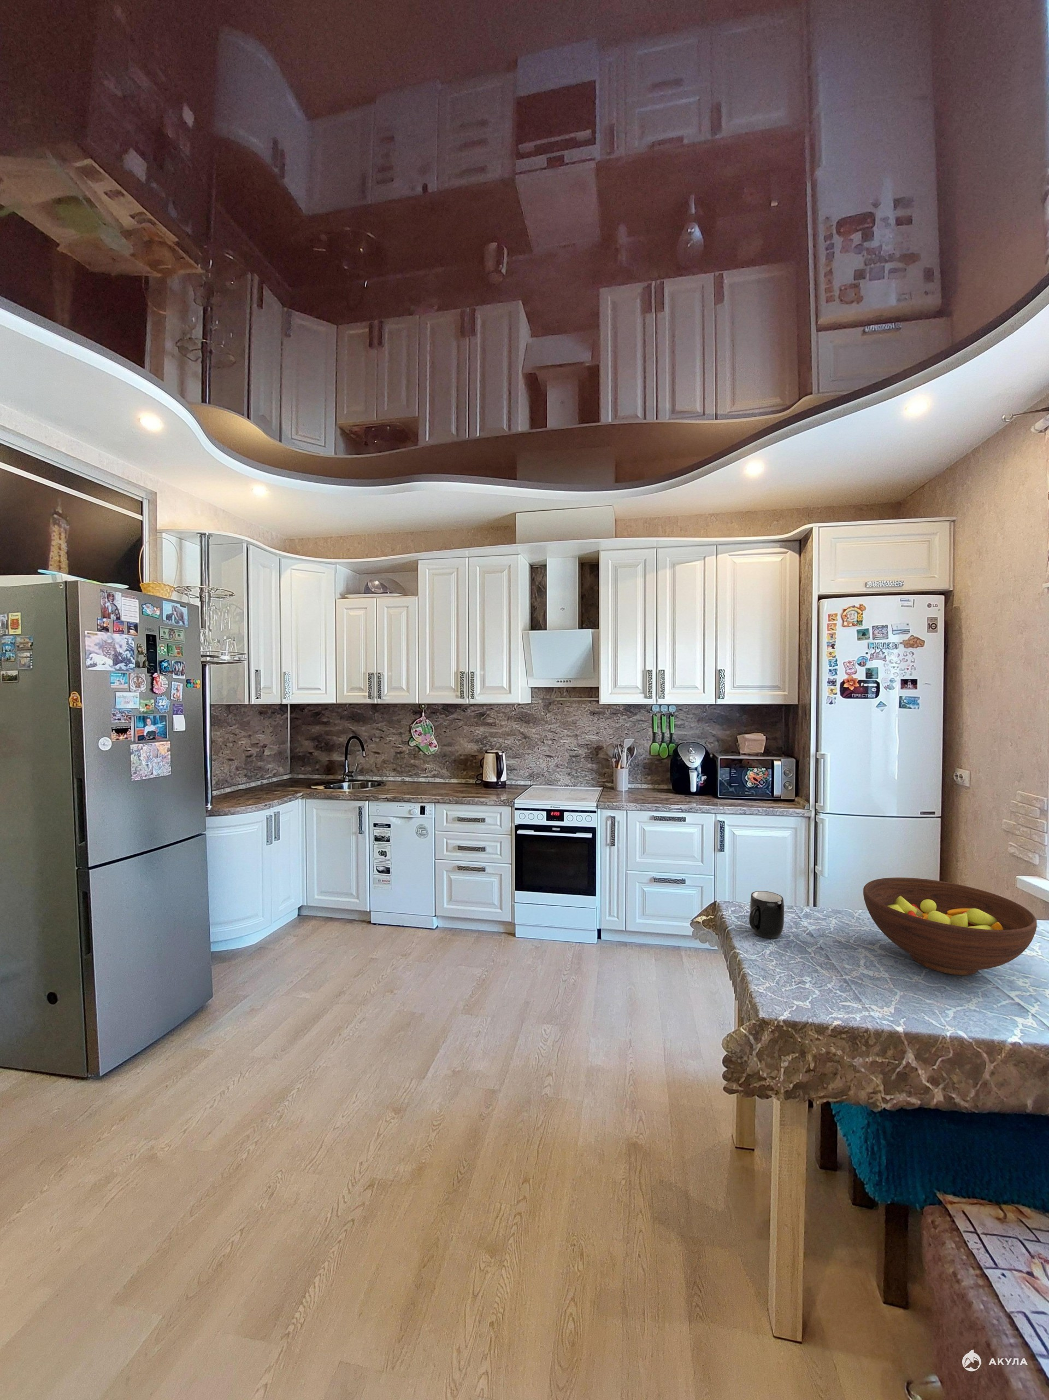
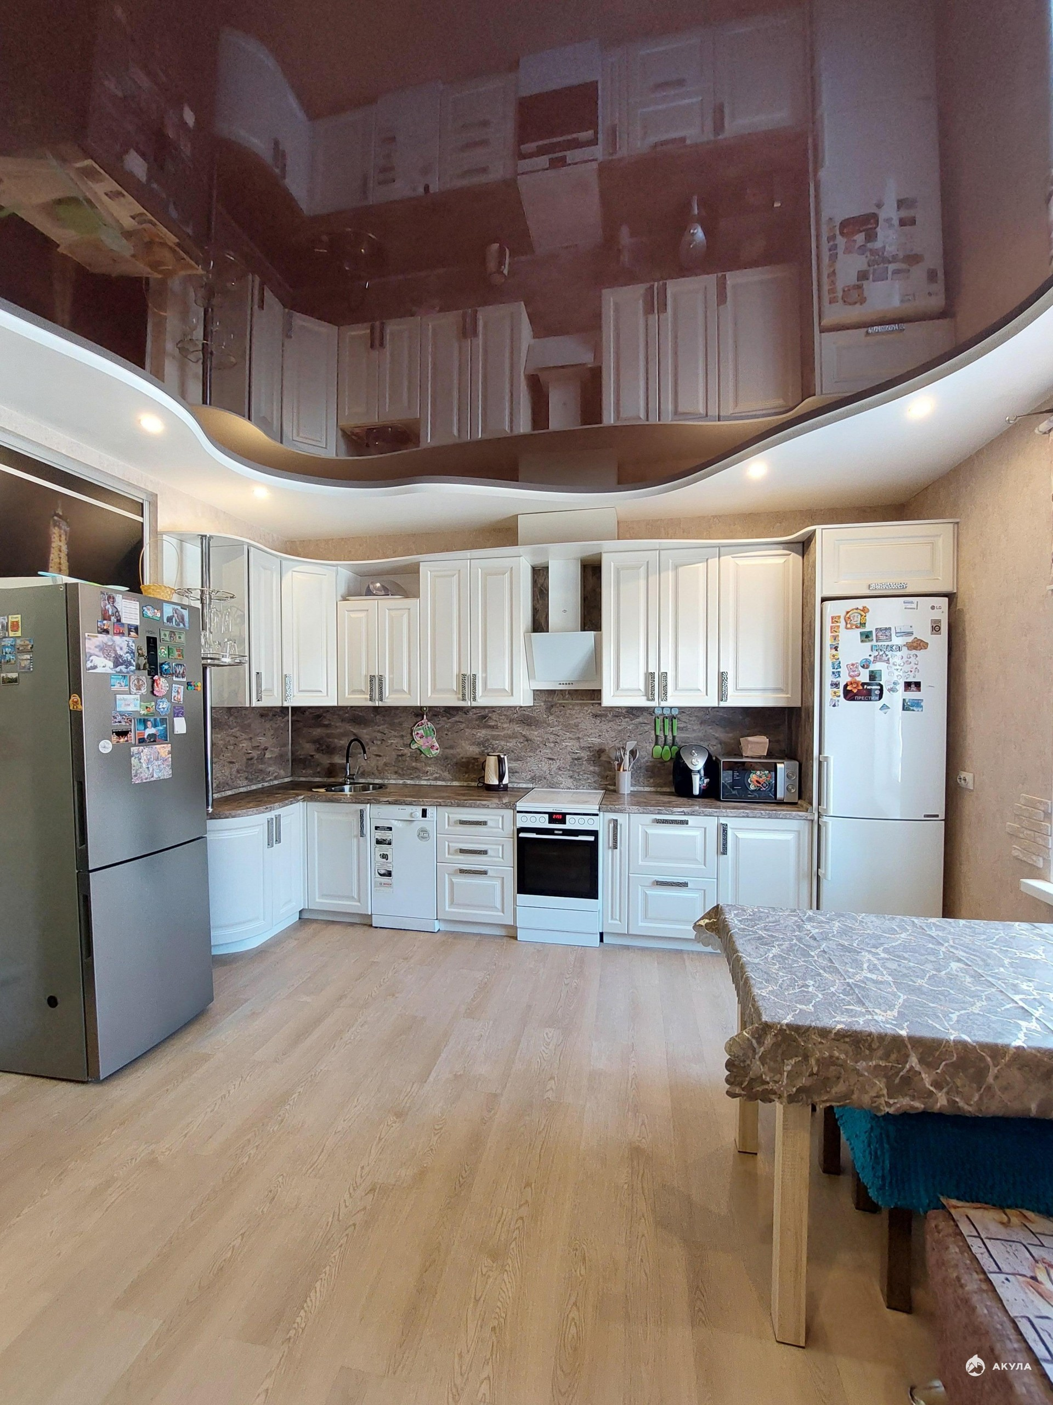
- mug (764, 915)
- fruit bowl (943, 931)
